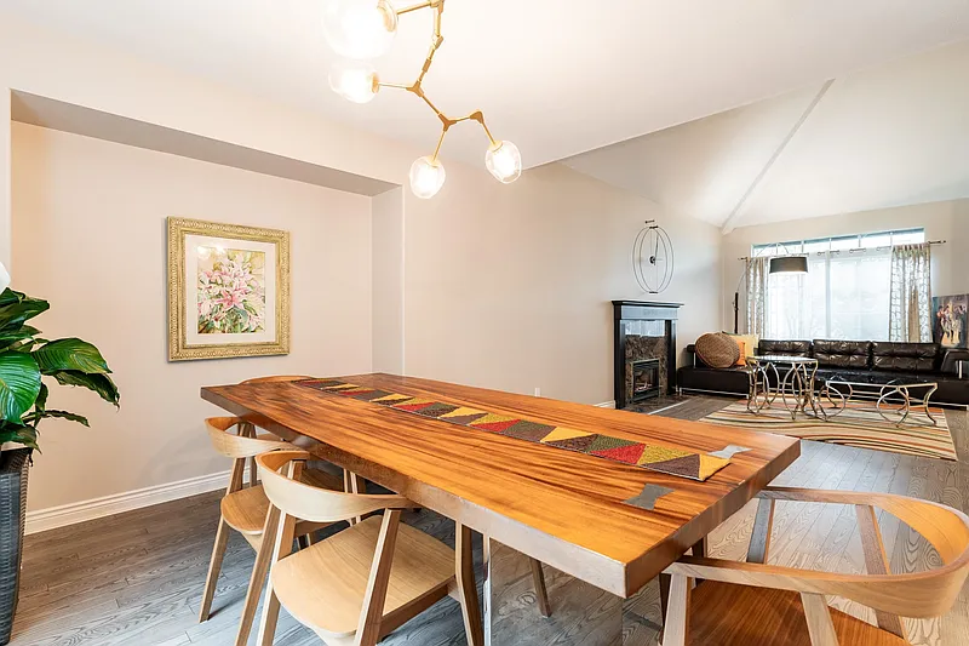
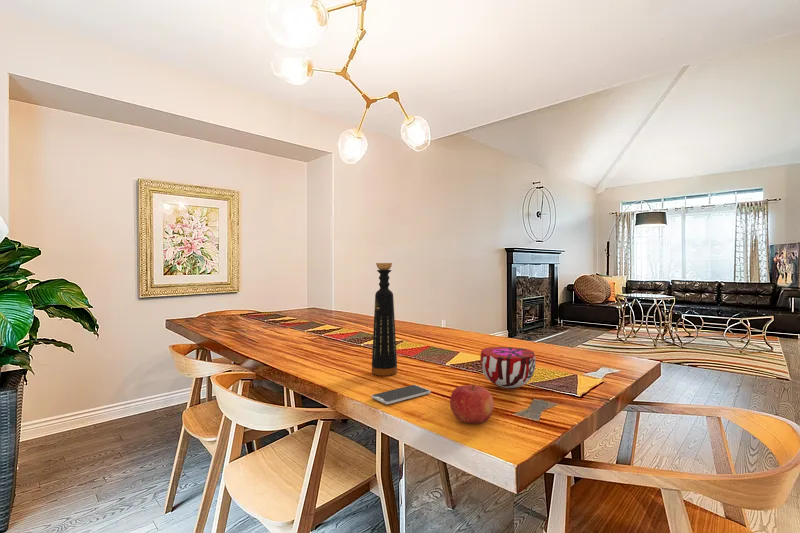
+ smartphone (401, 393)
+ fruit (471, 401)
+ bottle (384, 317)
+ decorative bowl (507, 368)
